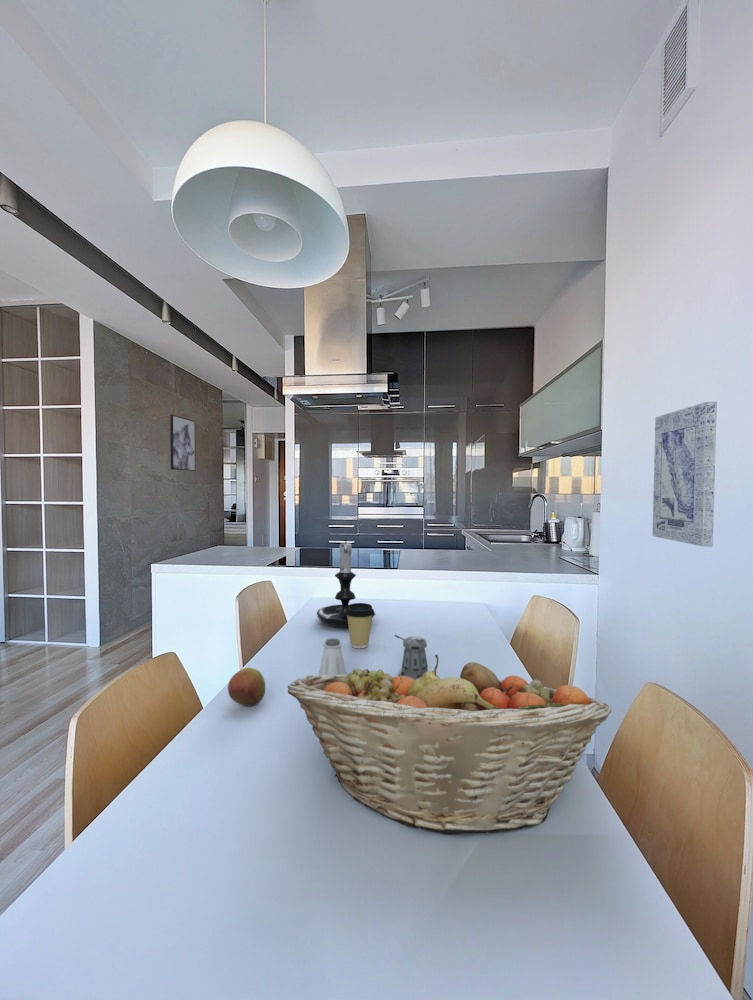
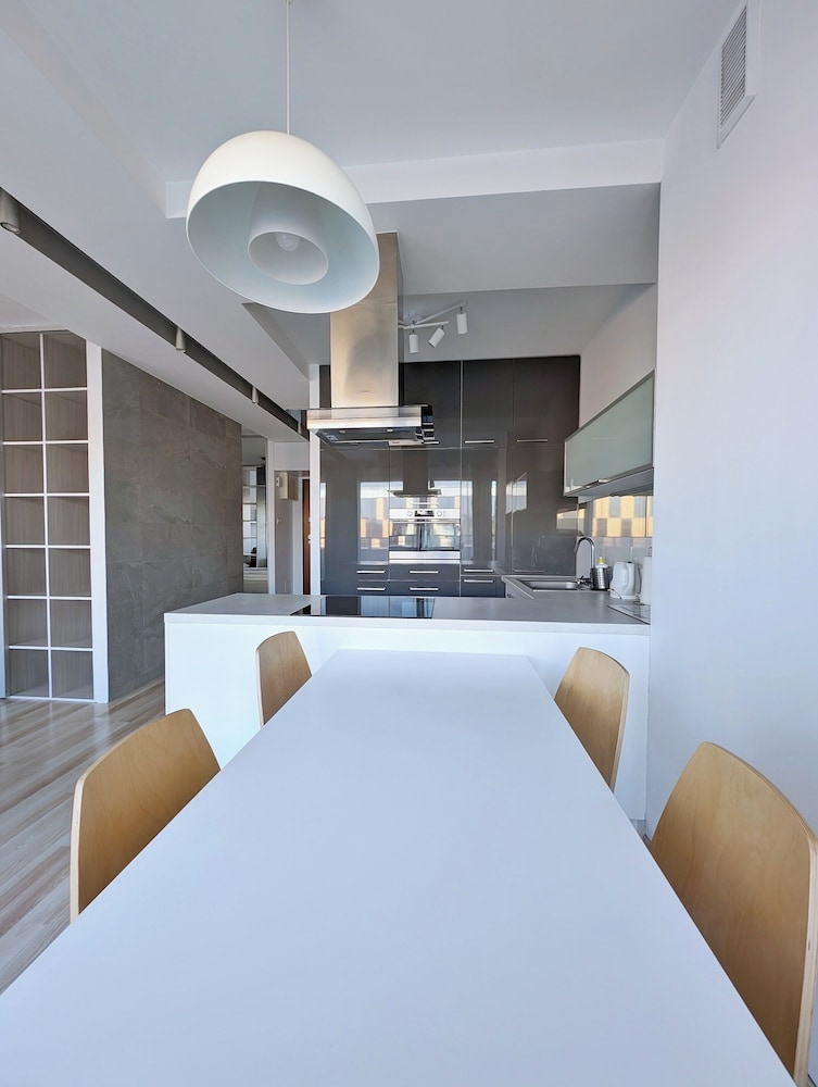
- pepper shaker (412, 654)
- apple (247, 687)
- wall art (183, 444)
- saltshaker (332, 660)
- coffee cup (359, 625)
- fruit basket (440, 717)
- wall art (681, 475)
- candle holder (345, 580)
